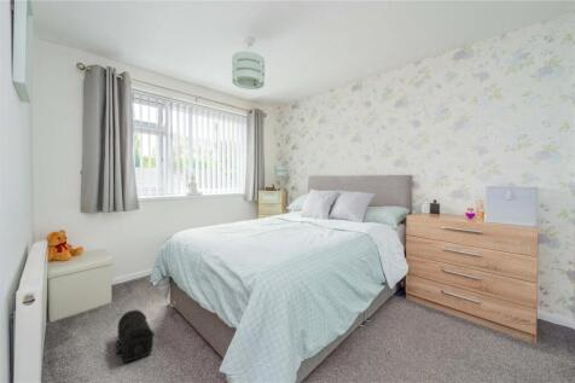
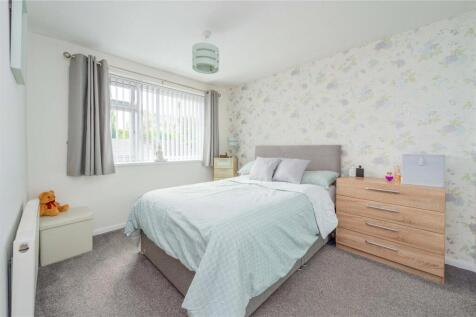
- treasure chest (133, 332)
